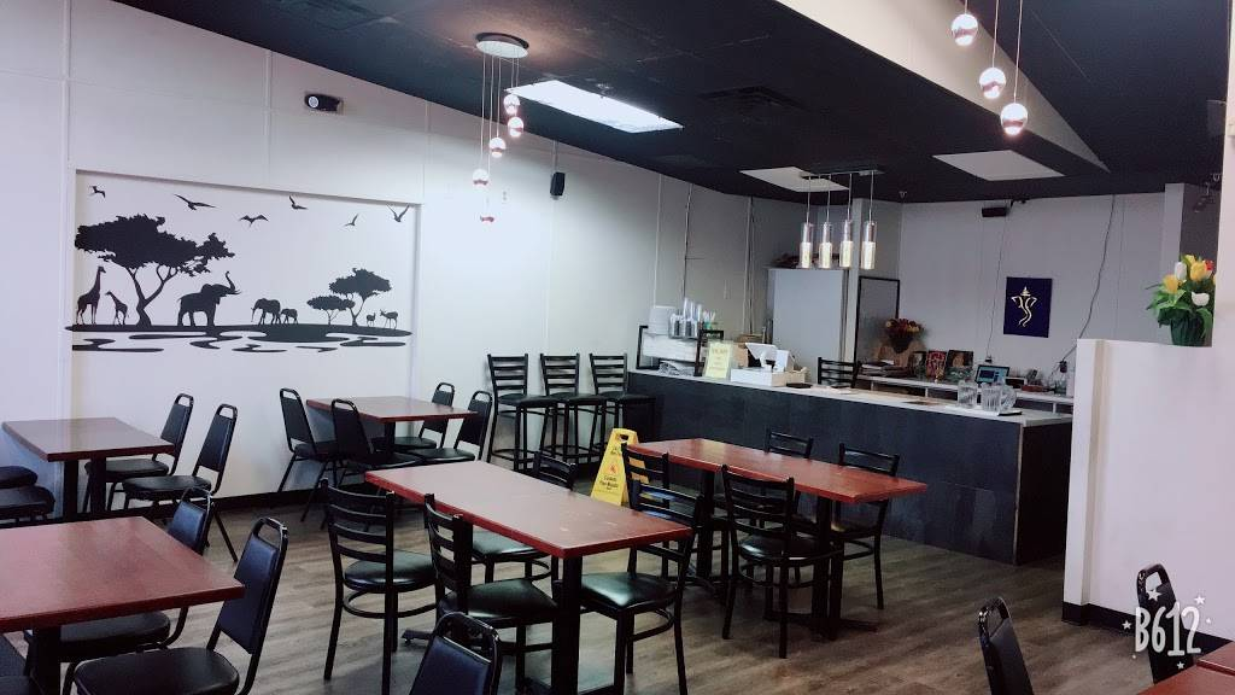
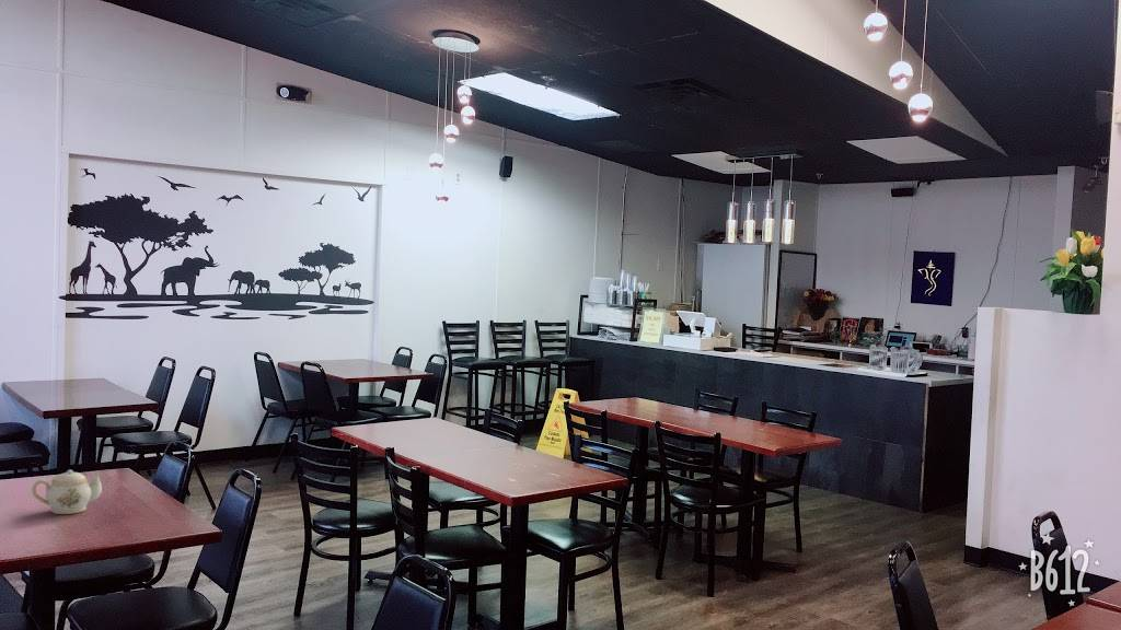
+ teapot (67, 490)
